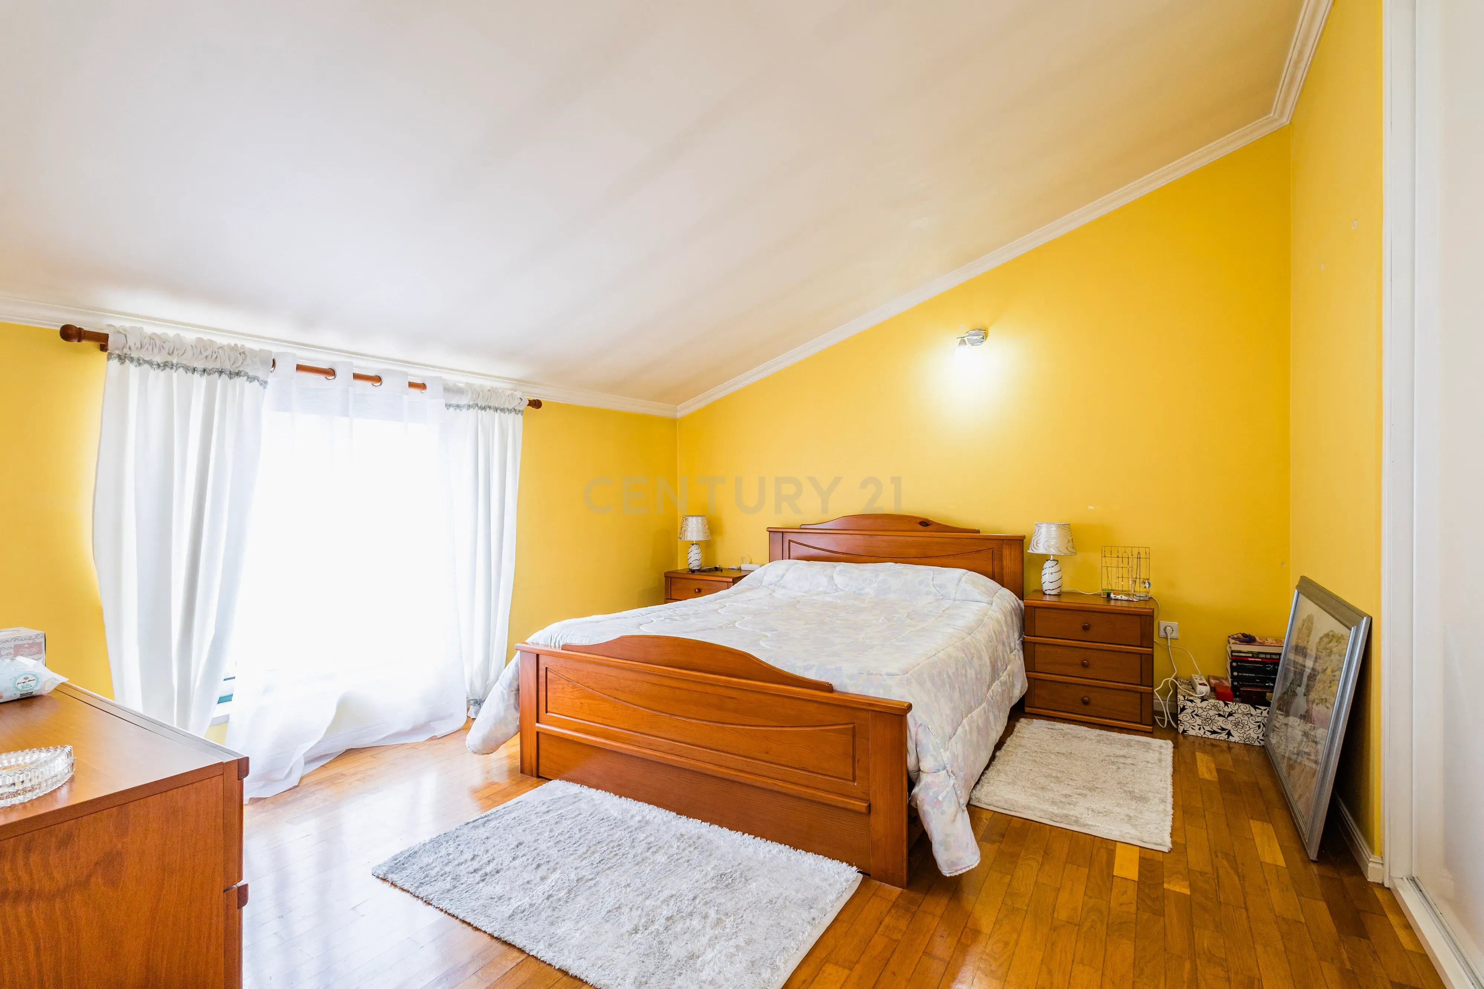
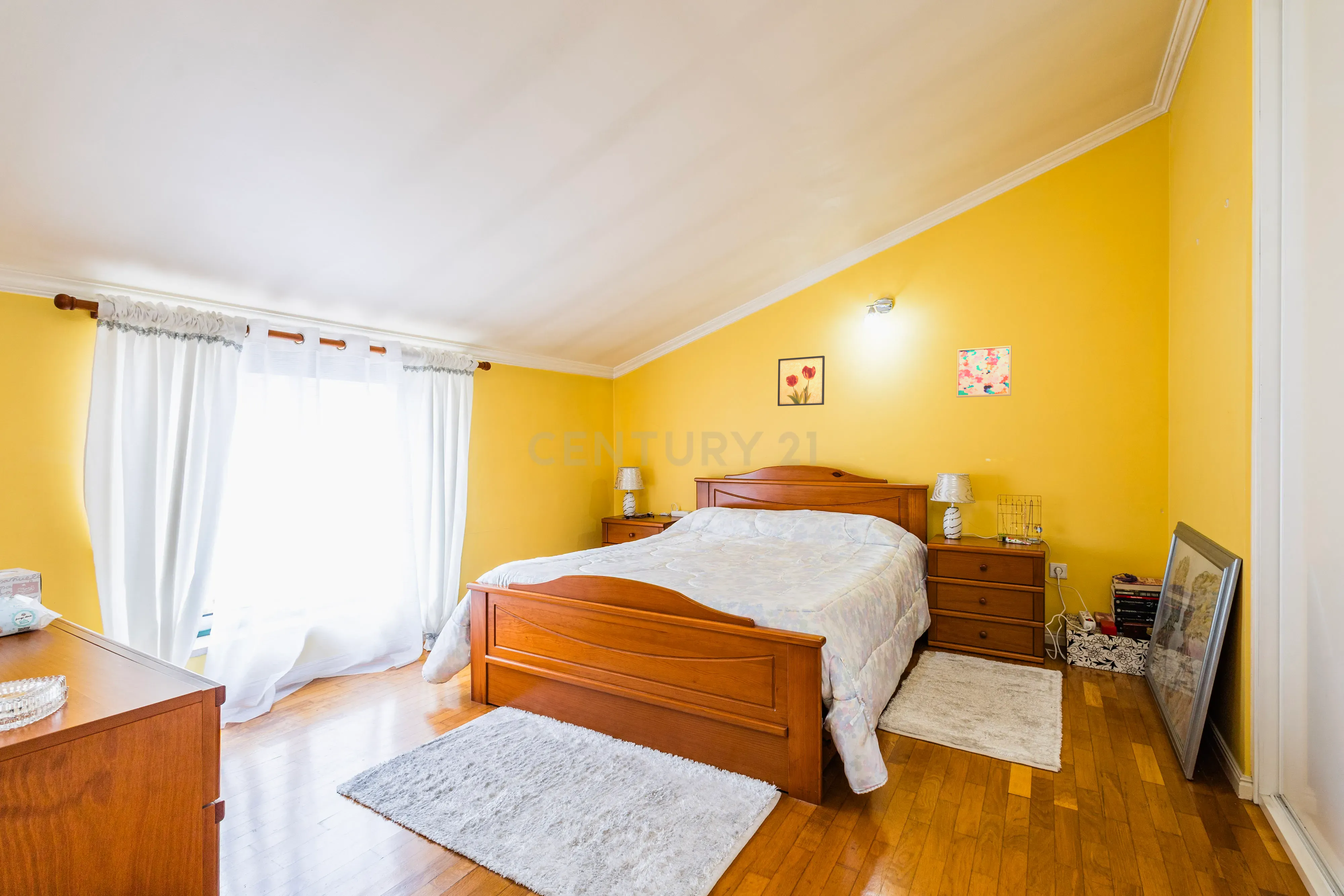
+ wall art (983, 372)
+ wall art (801, 381)
